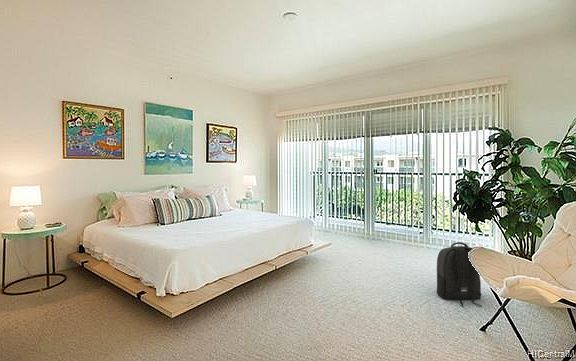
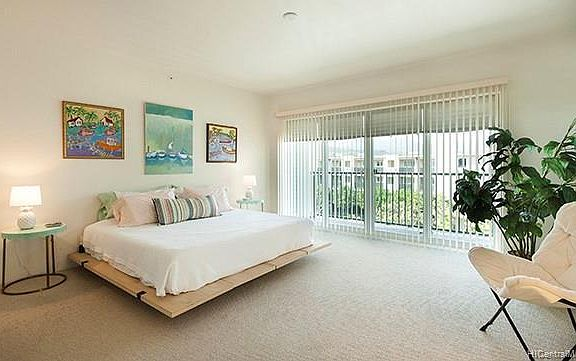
- backpack (460, 270)
